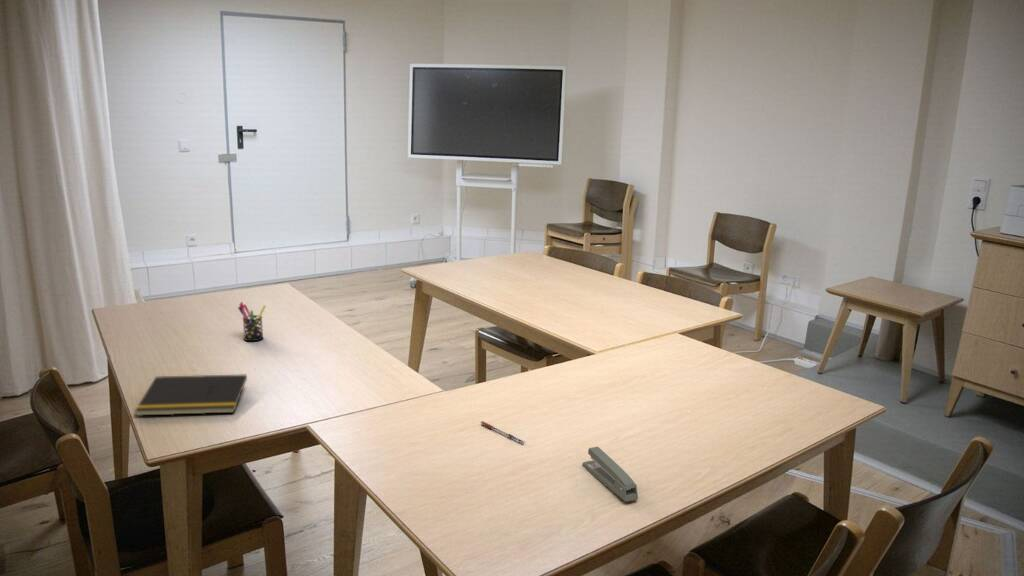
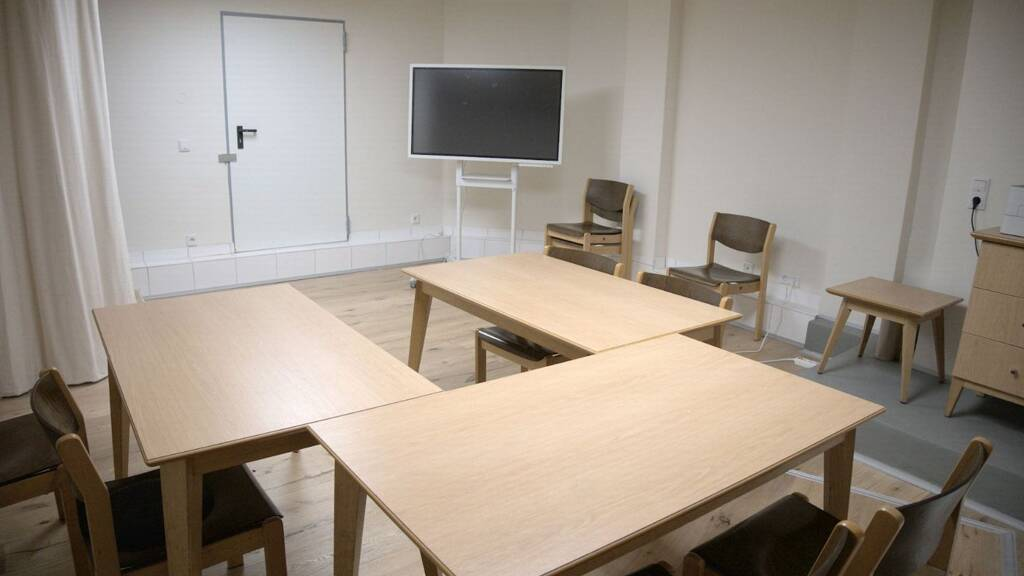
- pen holder (251, 320)
- stapler (609, 470)
- pen (502, 432)
- notepad (193, 394)
